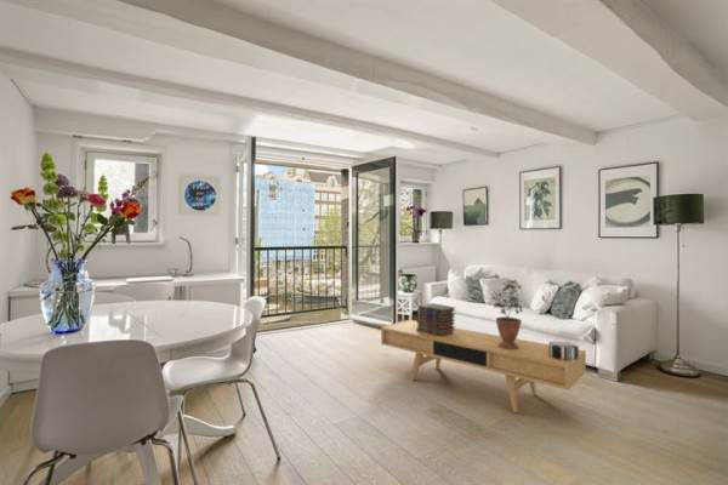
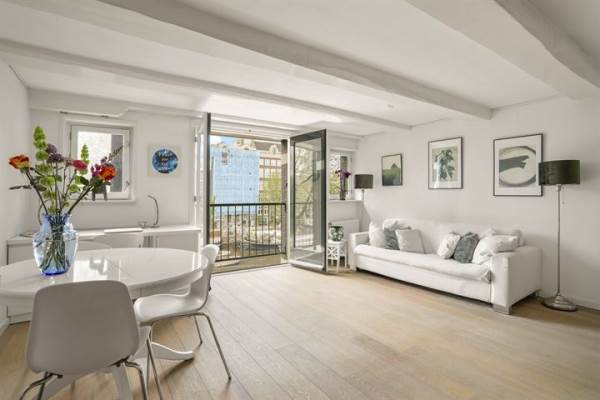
- book stack (436, 318)
- decorative box (563, 349)
- potted plant (506, 309)
- tv console (471, 361)
